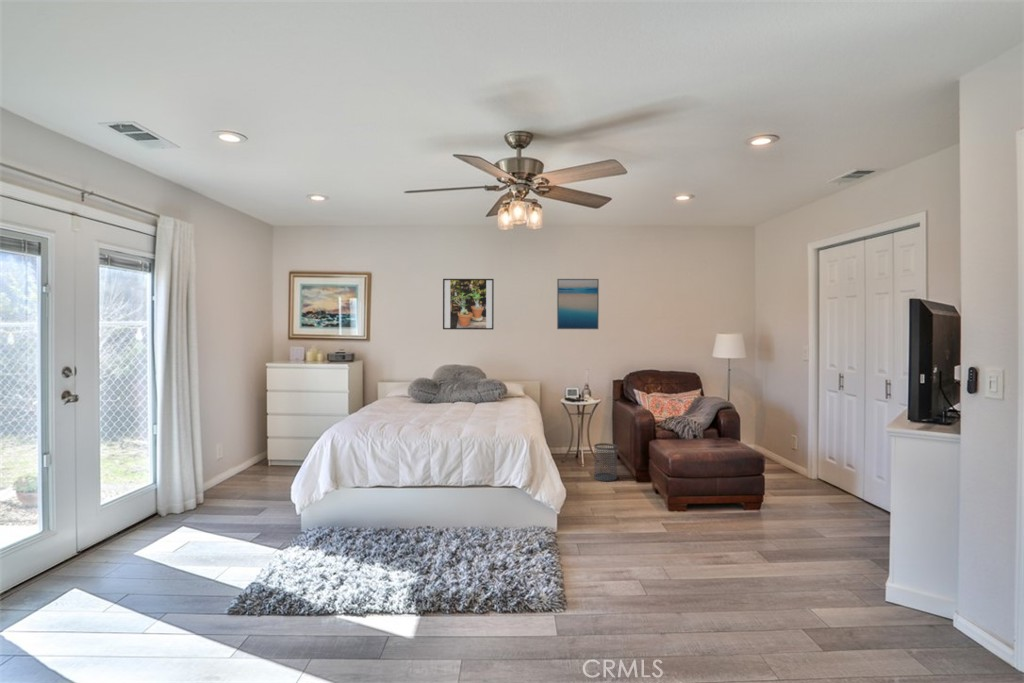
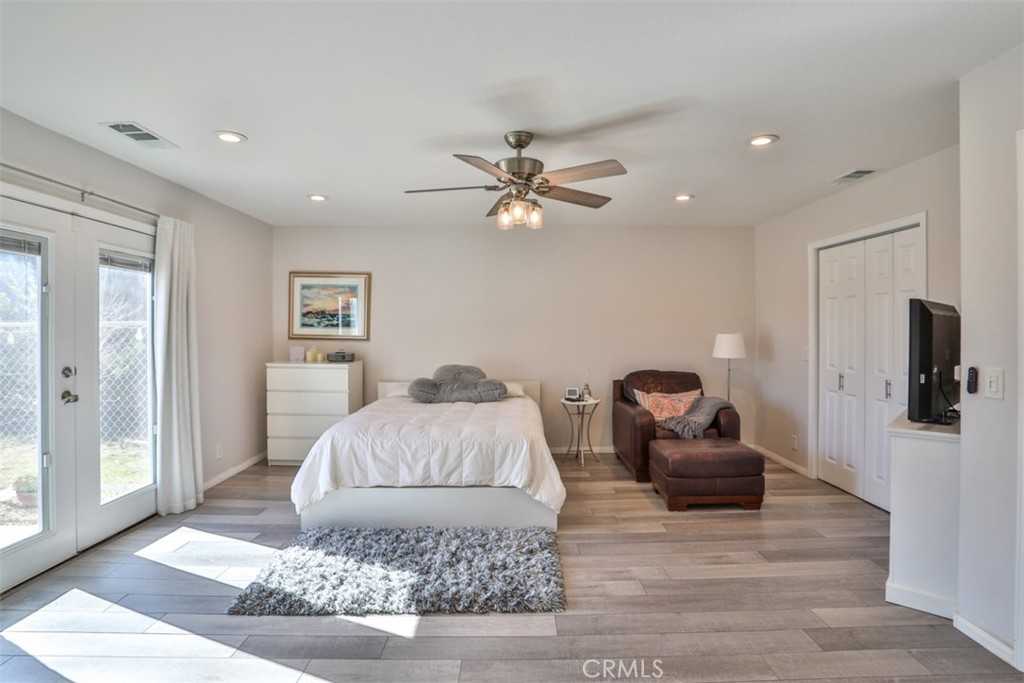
- wastebasket (605, 461)
- wall art (577, 304)
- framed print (468, 304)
